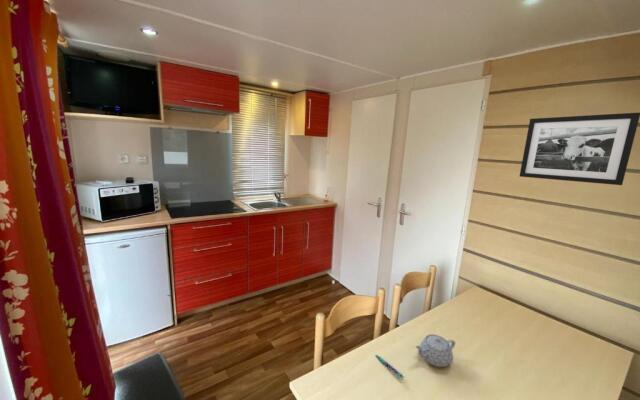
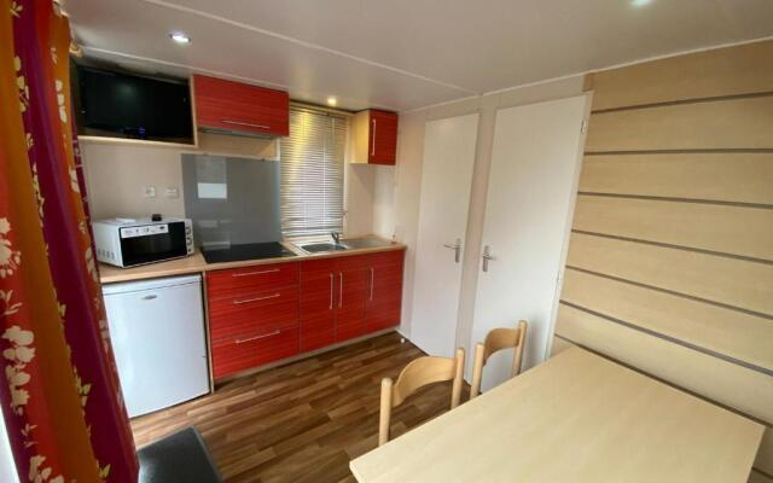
- pen (388, 365)
- picture frame (572, 148)
- teapot (435, 348)
